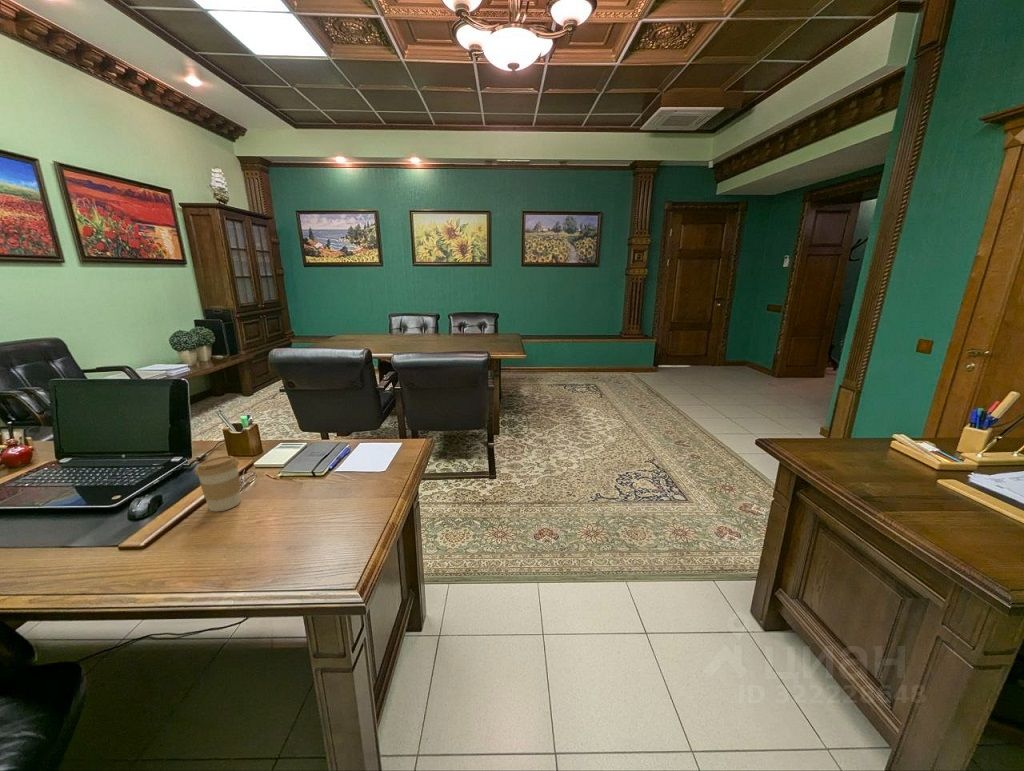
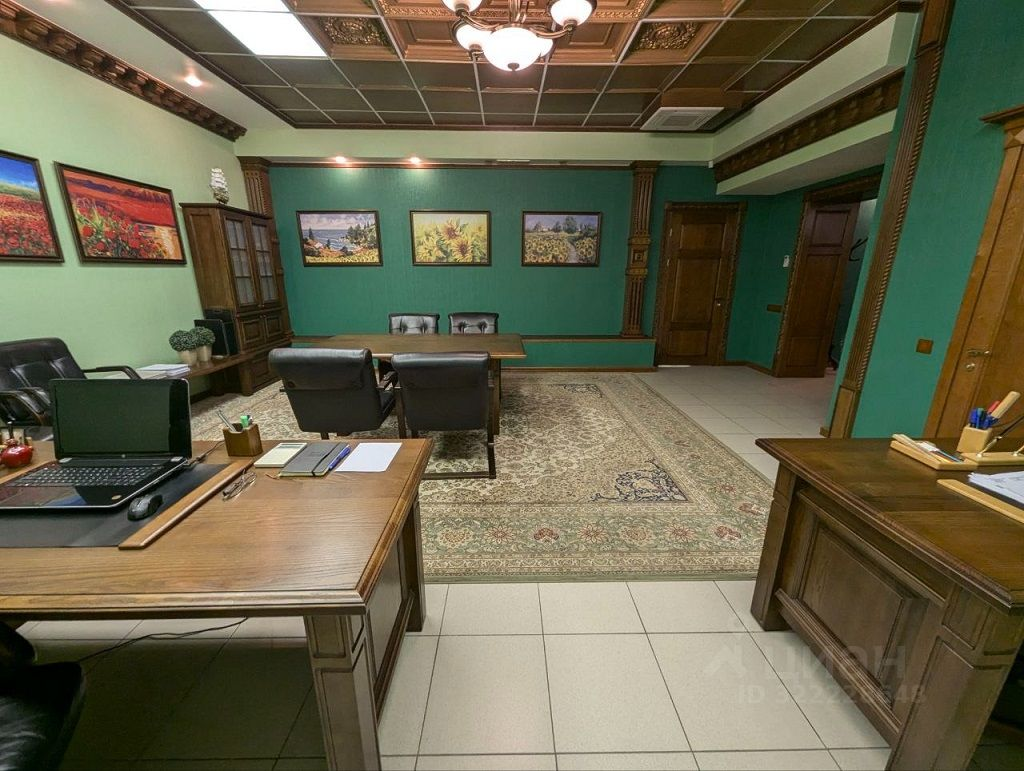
- coffee cup (220, 482)
